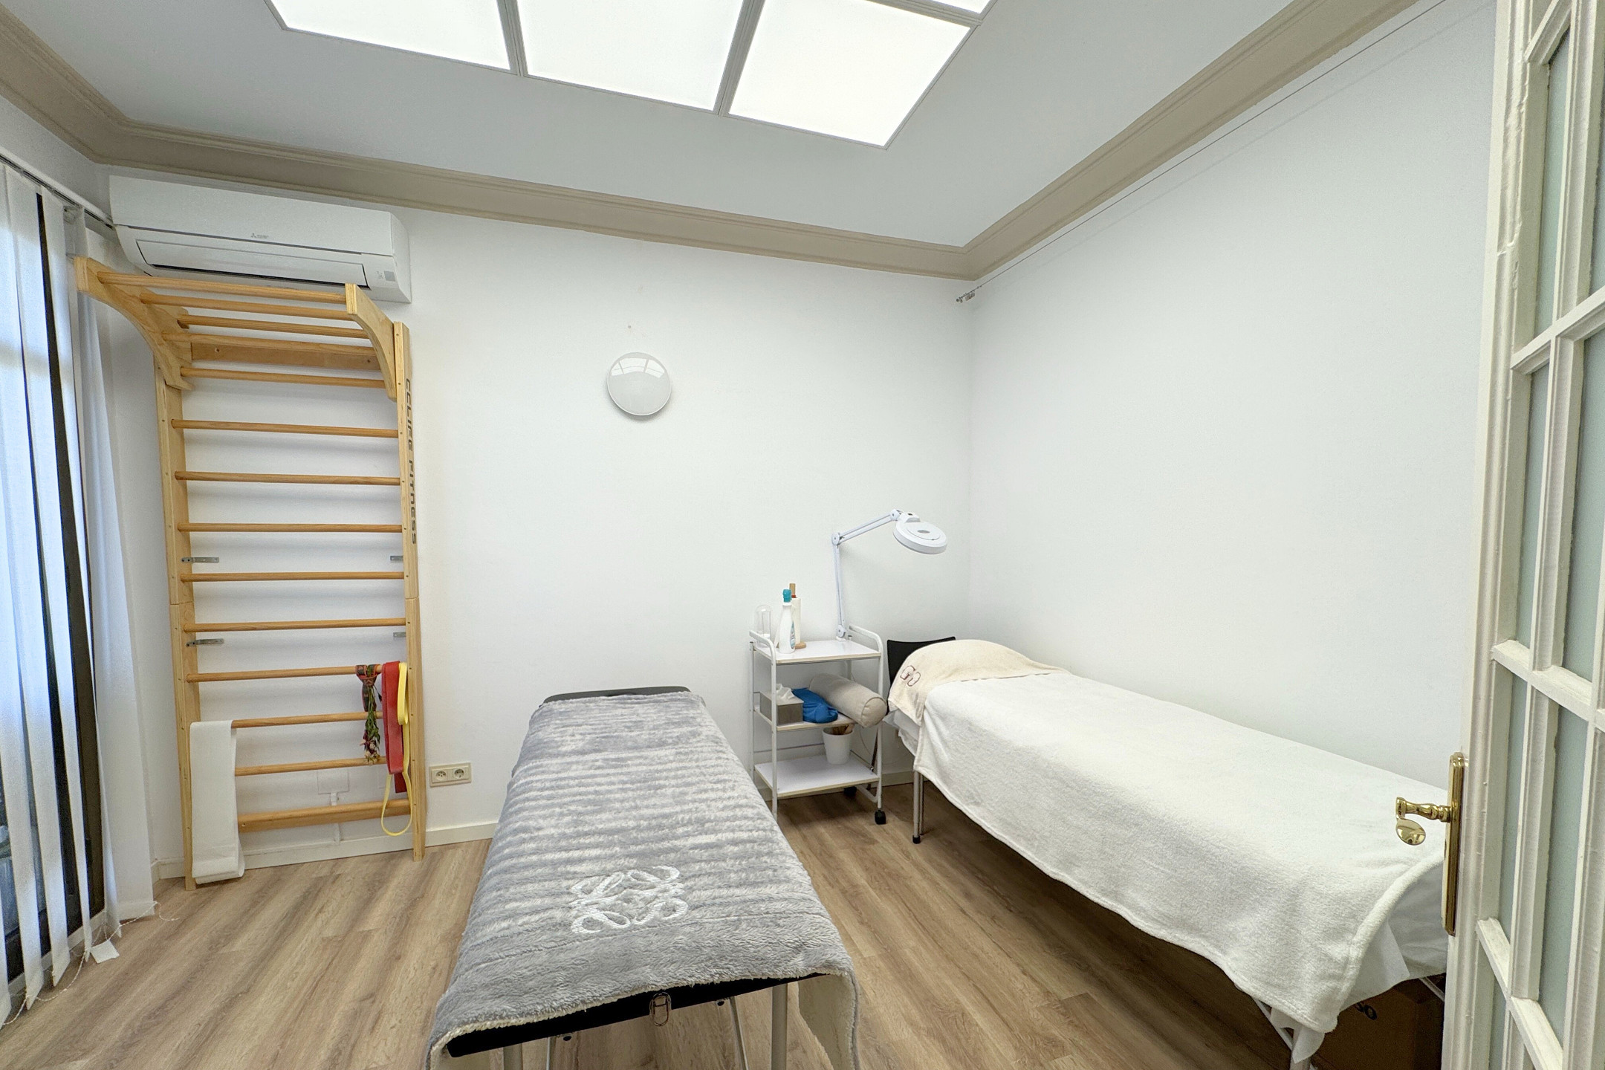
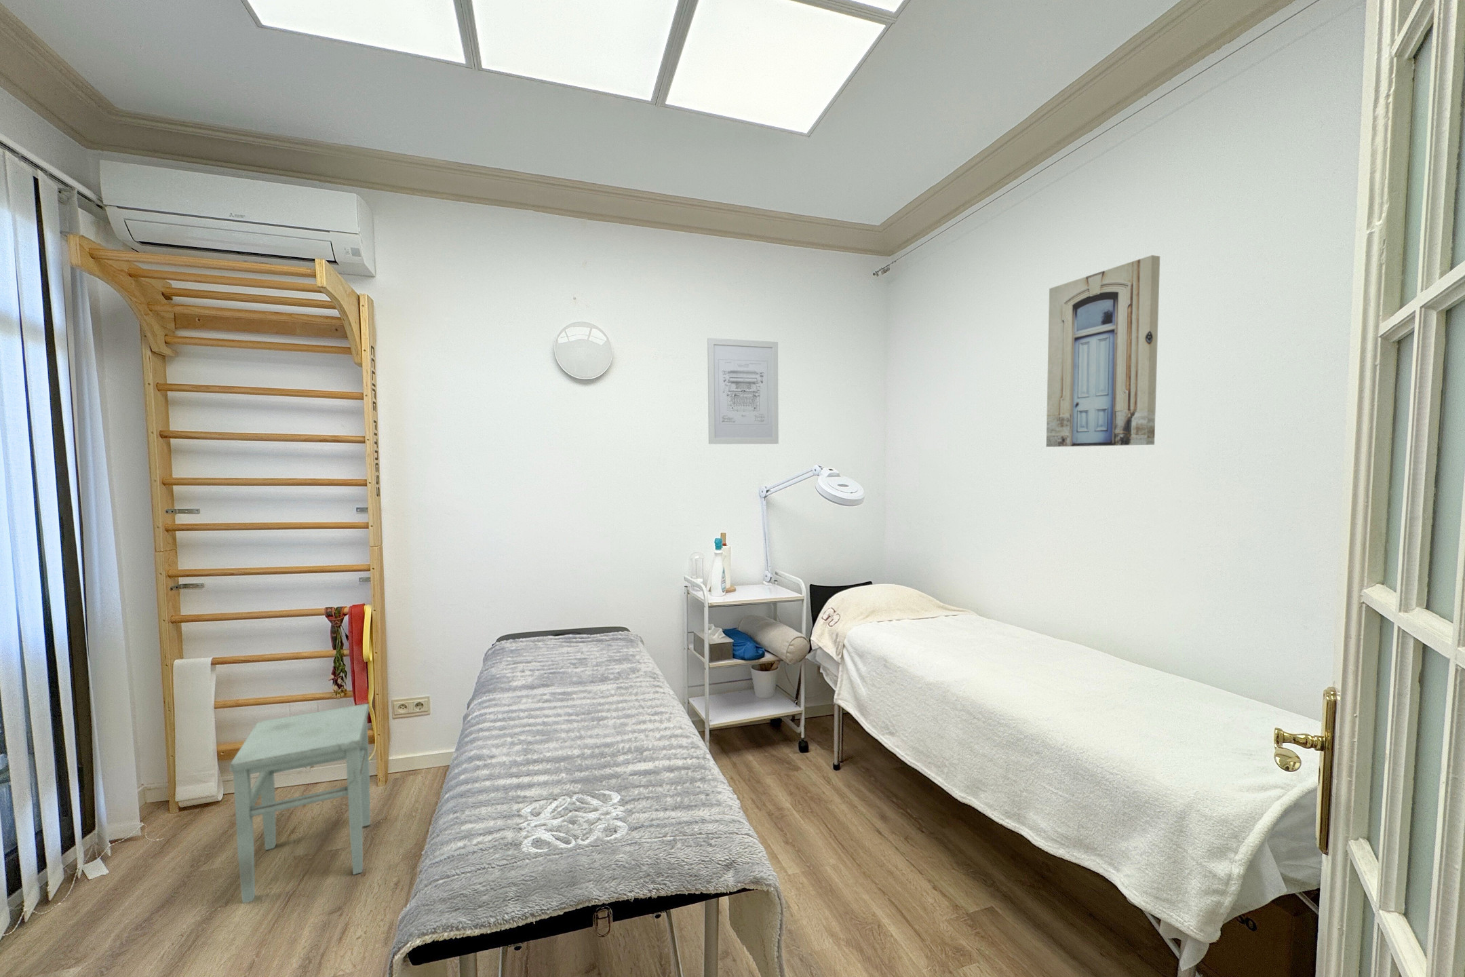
+ wall art (1098, 360)
+ wall art (743, 393)
+ stool (310, 795)
